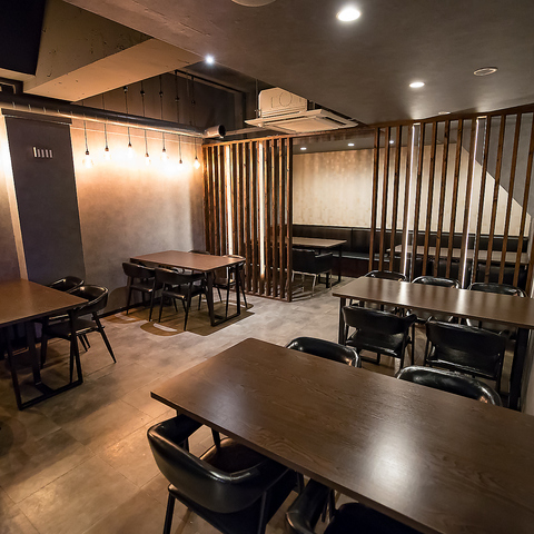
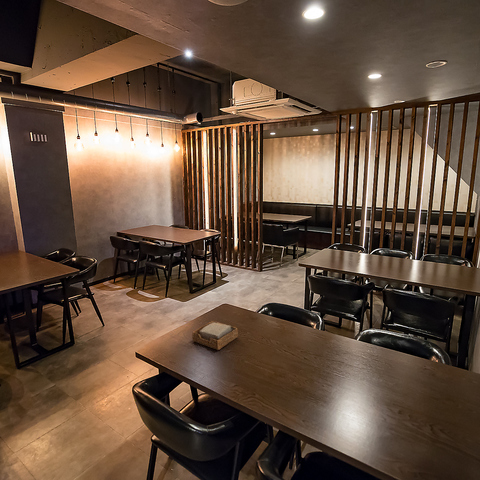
+ napkin holder (215, 333)
